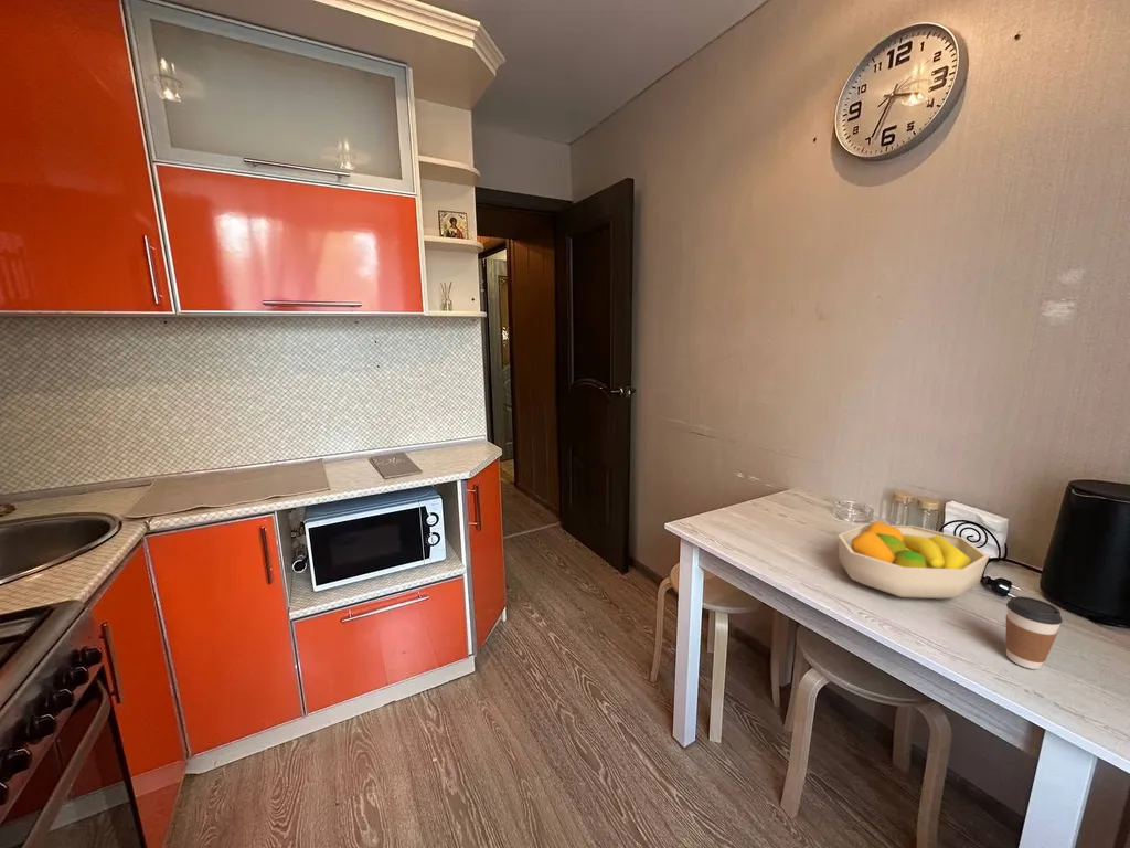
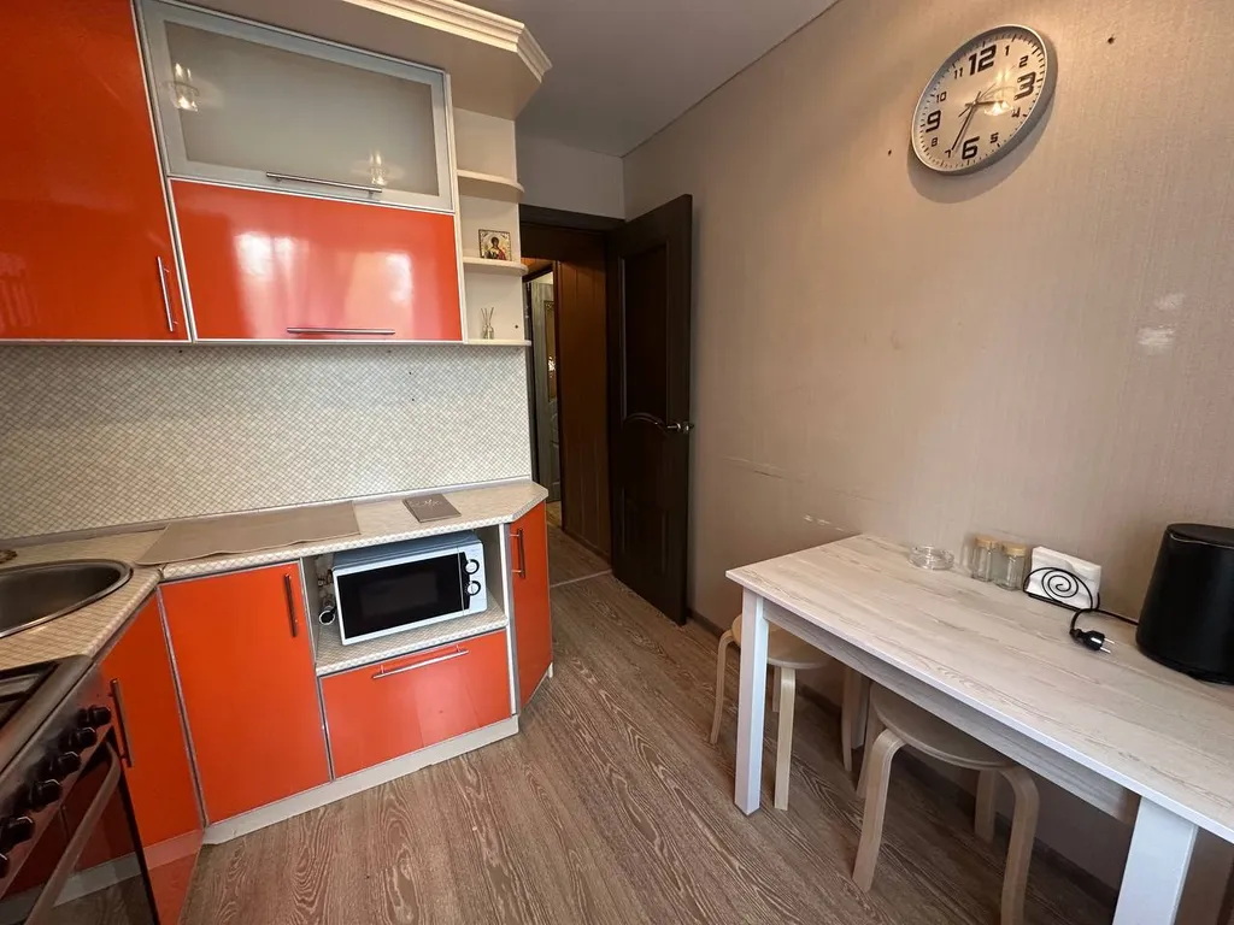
- coffee cup (1028, 633)
- fruit bowl (907, 554)
